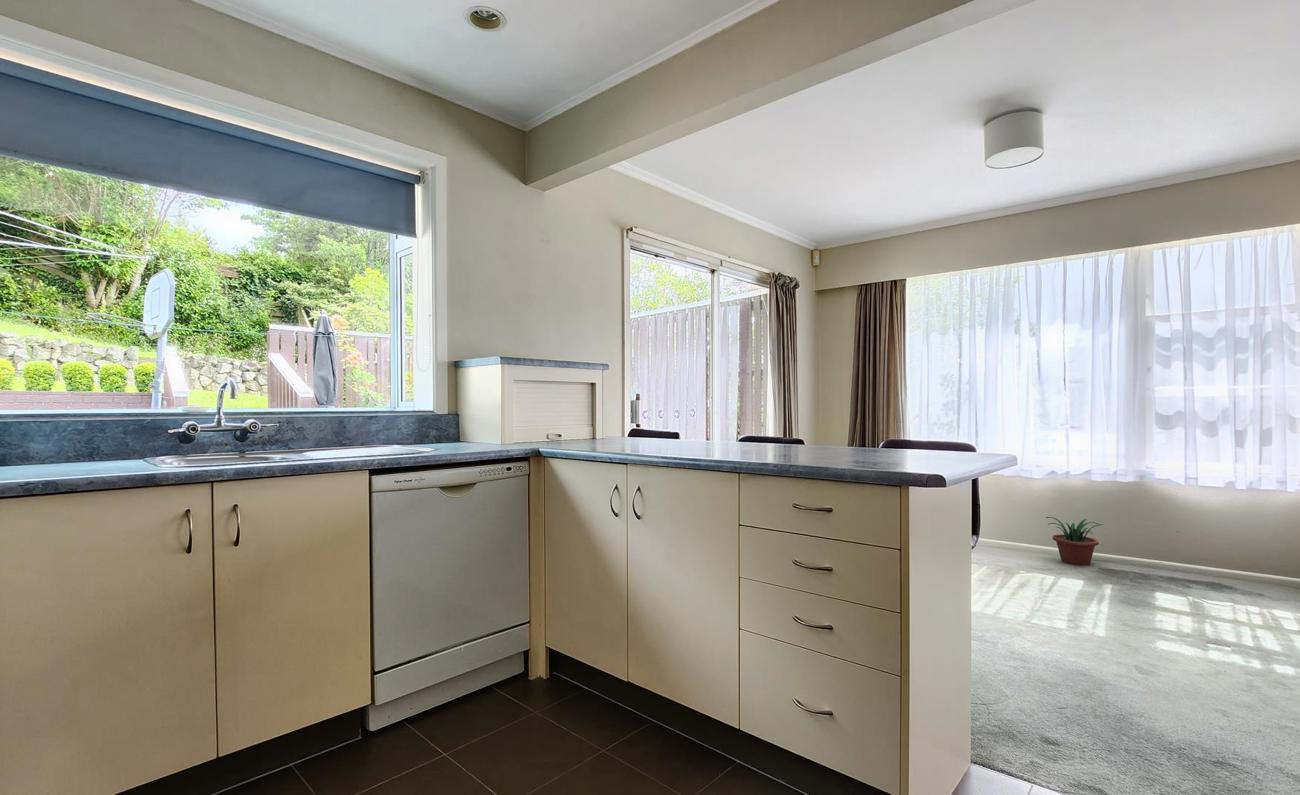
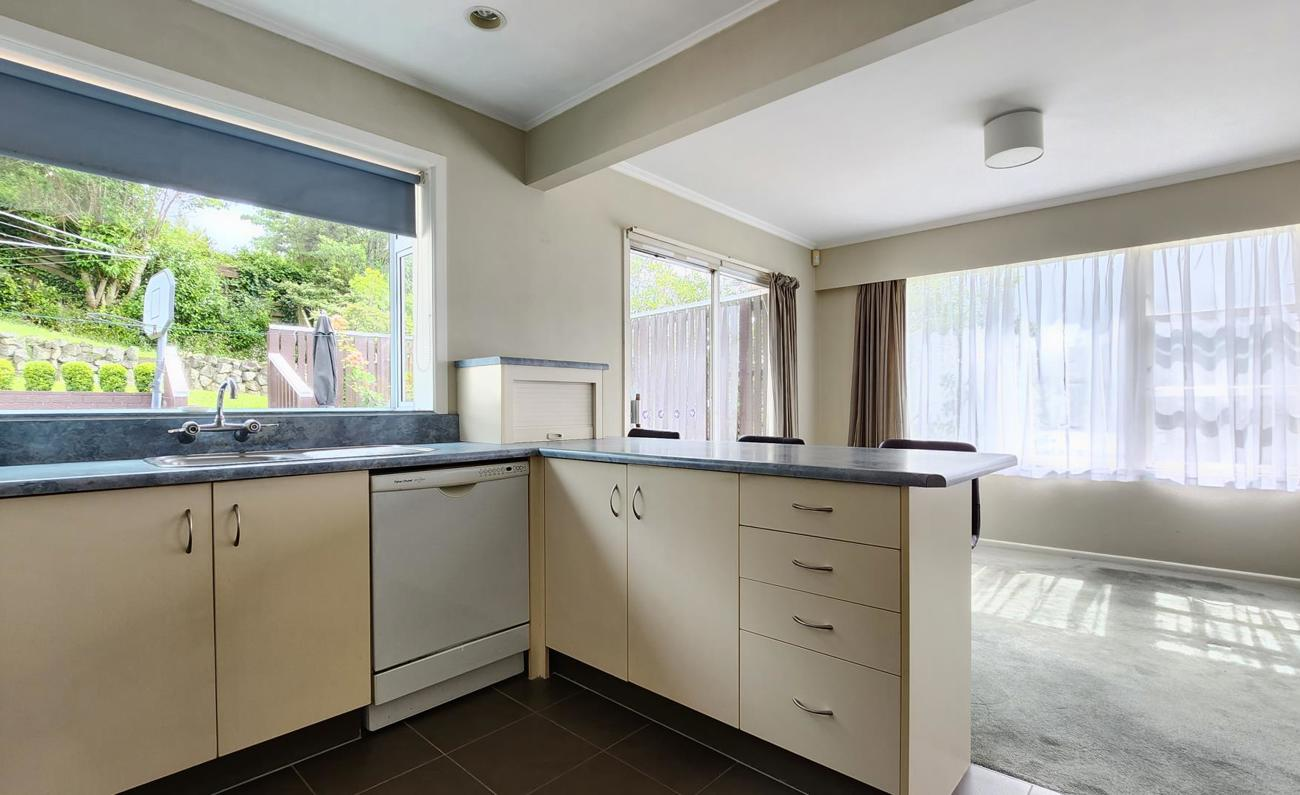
- potted plant (1074, 540)
